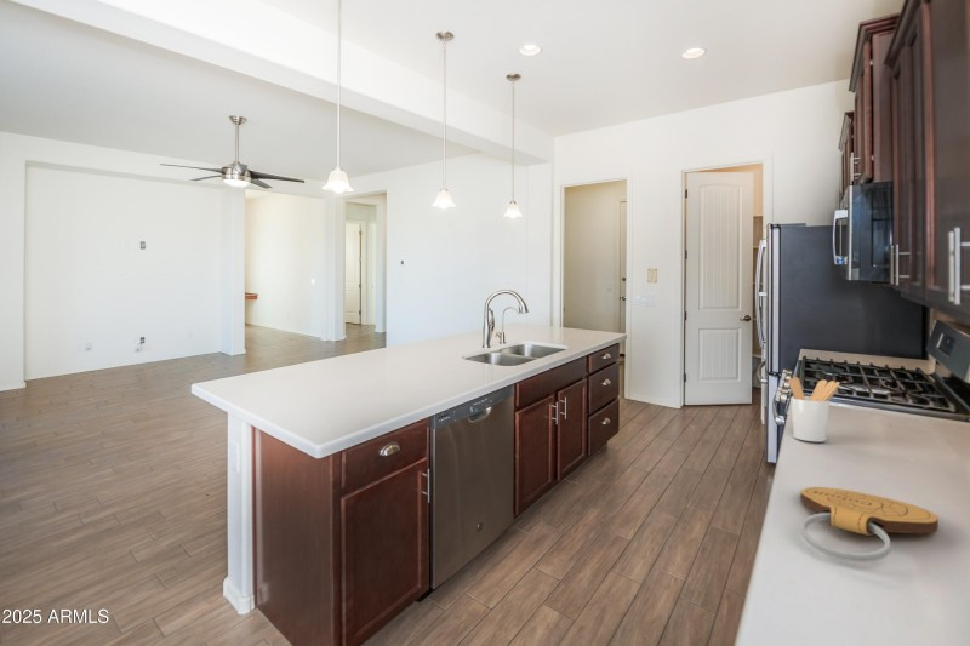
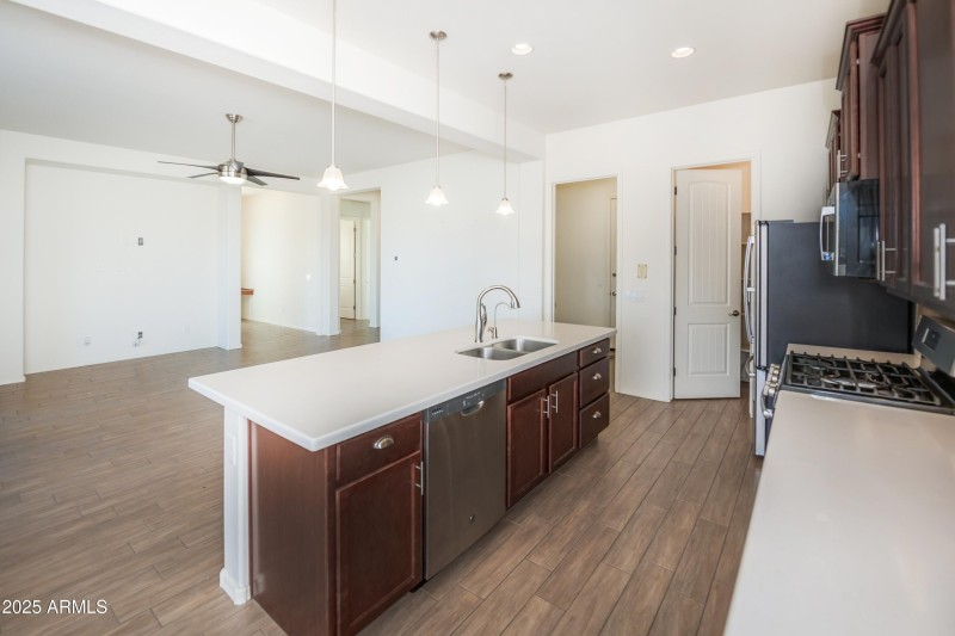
- utensil holder (815, 407)
- key chain (856, 515)
